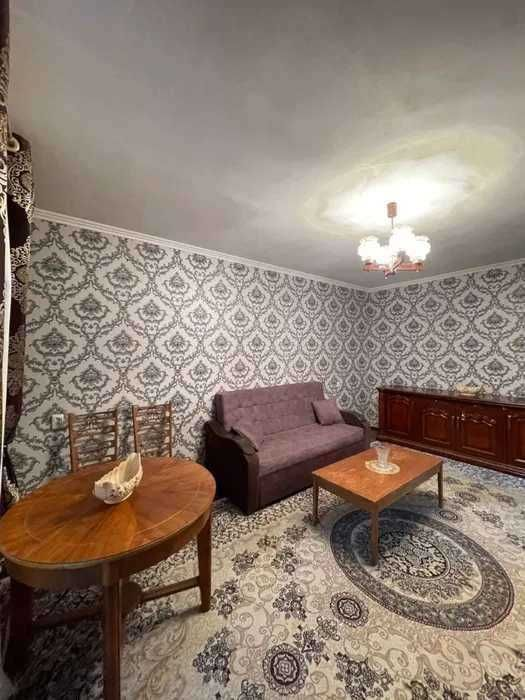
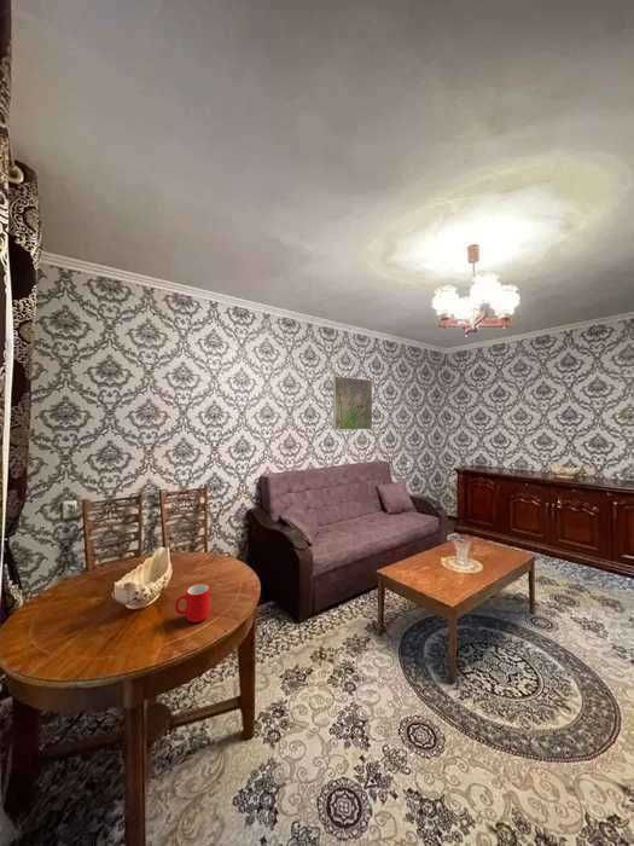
+ cup (192, 603)
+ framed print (353, 404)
